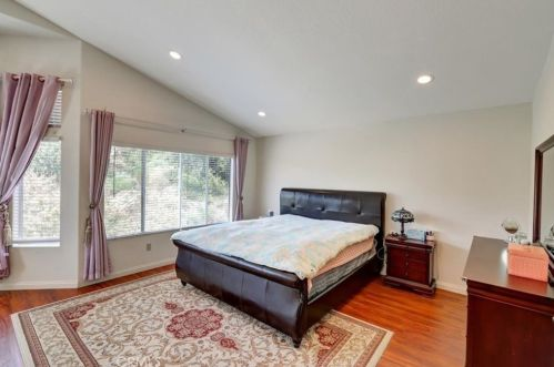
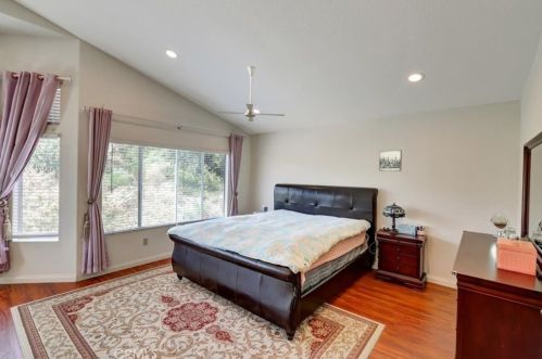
+ wall art (390, 161)
+ ceiling fan (251, 92)
